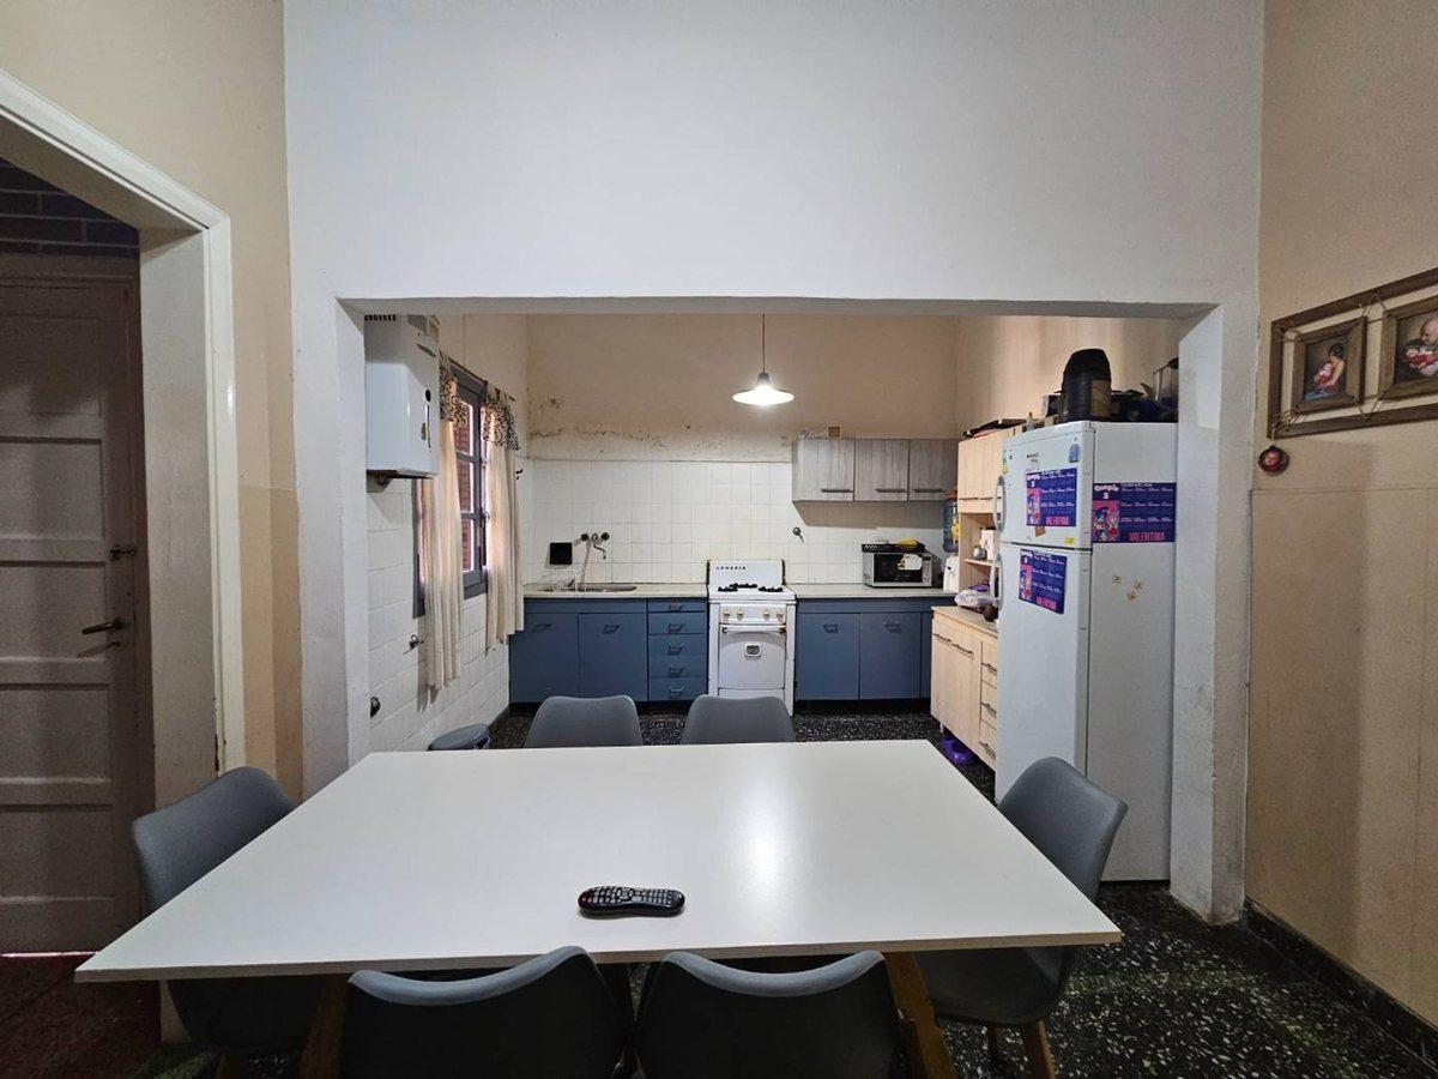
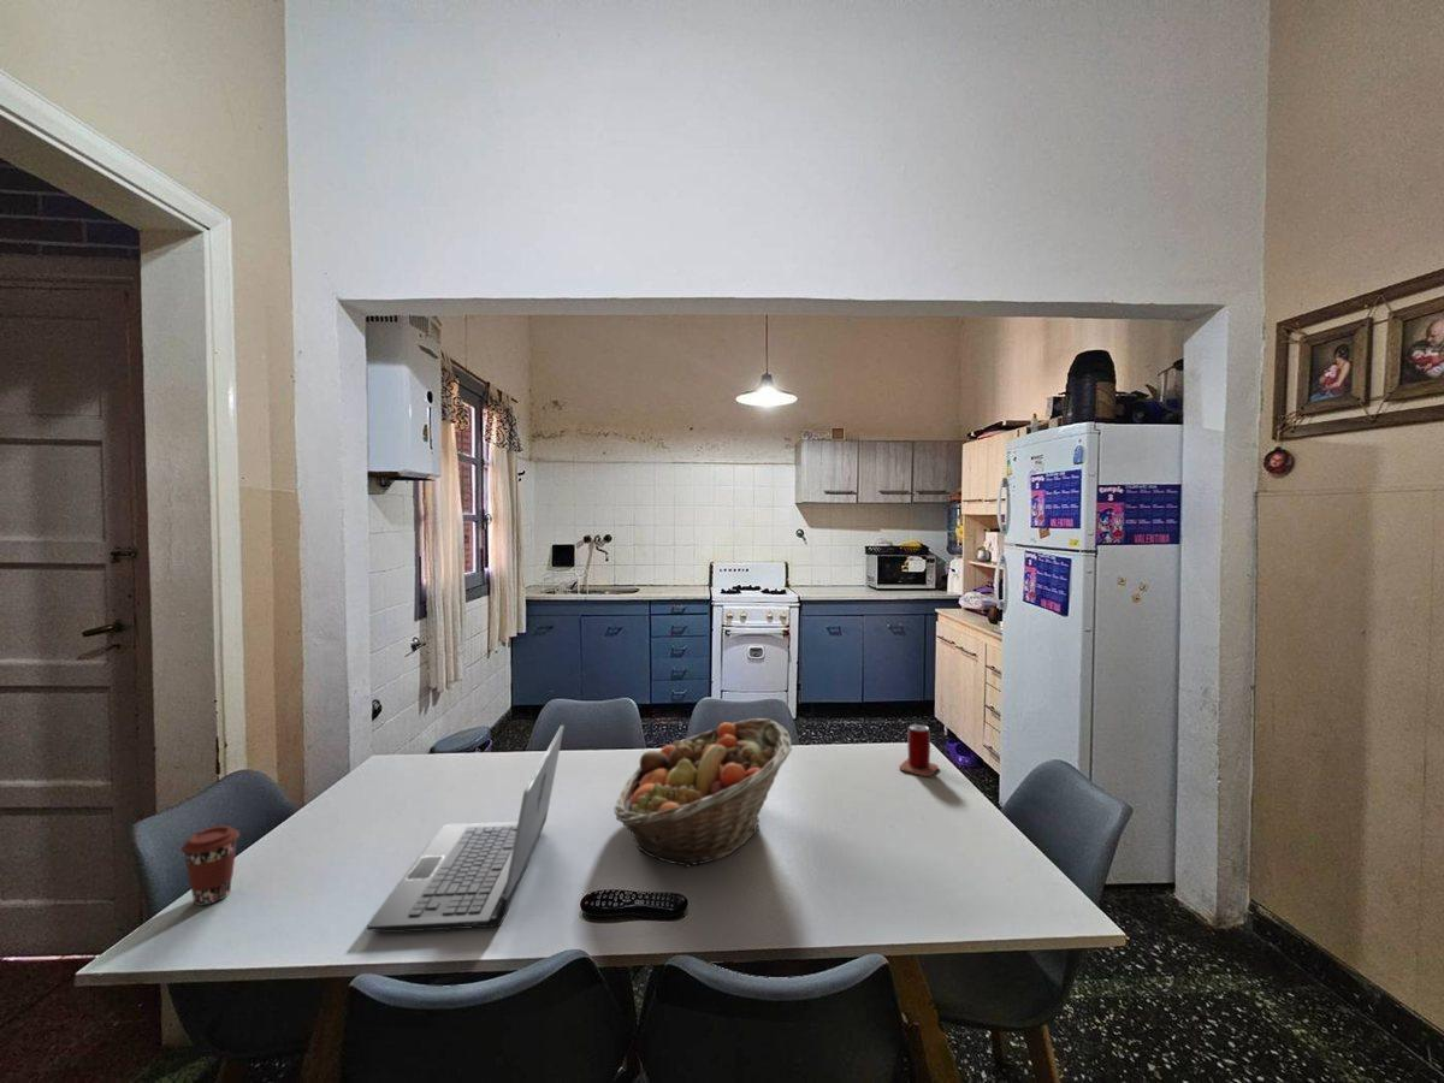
+ coffee cup (211, 865)
+ fruit basket (705, 780)
+ laptop (479, 823)
+ beer can (918, 747)
